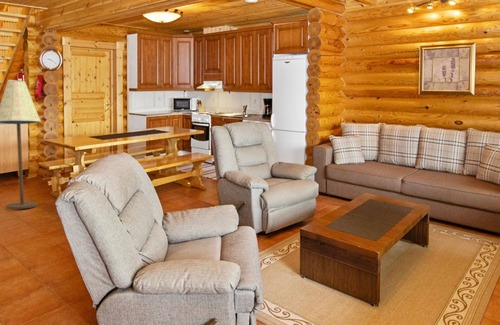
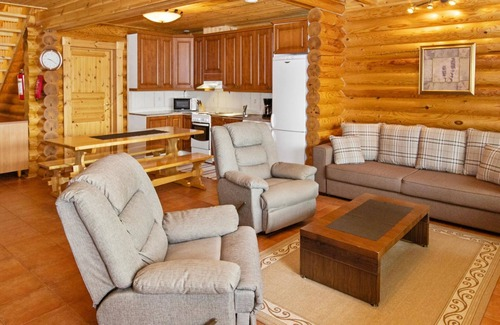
- floor lamp (19, 143)
